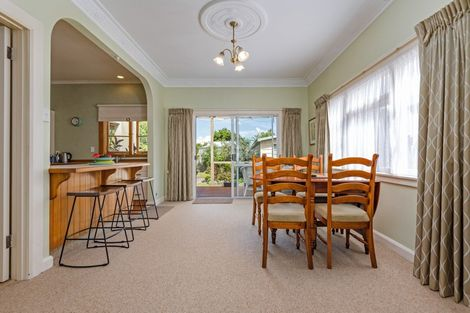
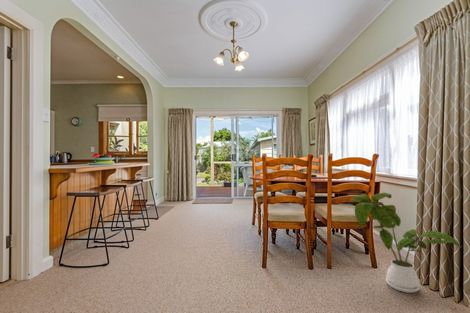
+ house plant (390, 241)
